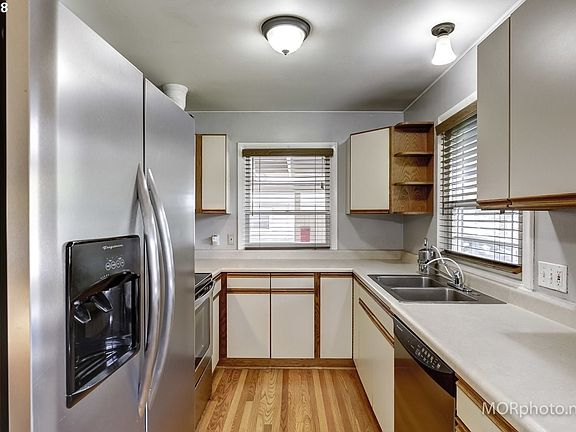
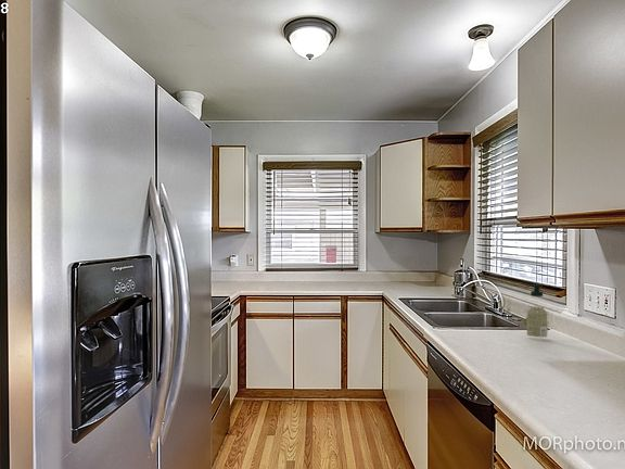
+ soap dispenser (536, 310)
